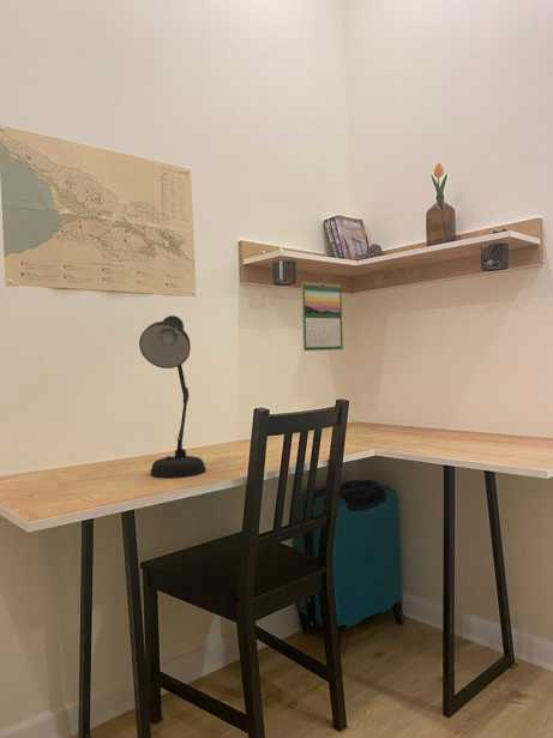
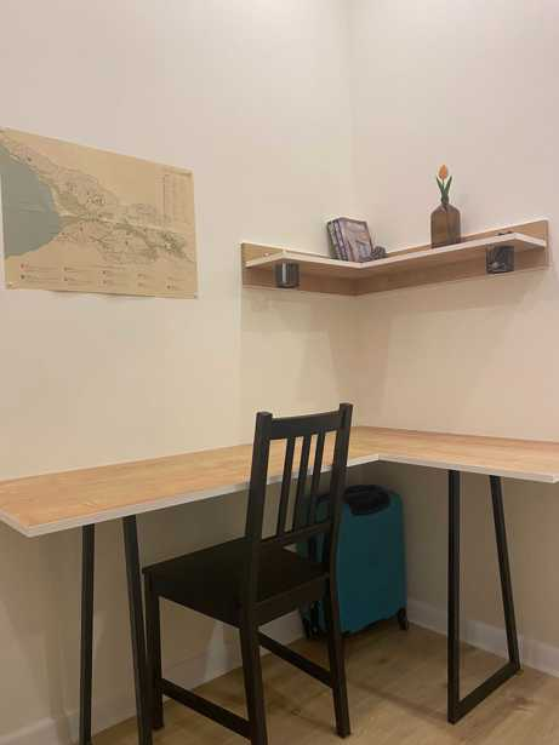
- desk lamp (182, 394)
- calendar (323, 316)
